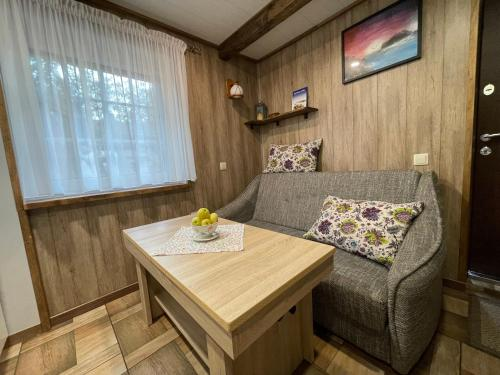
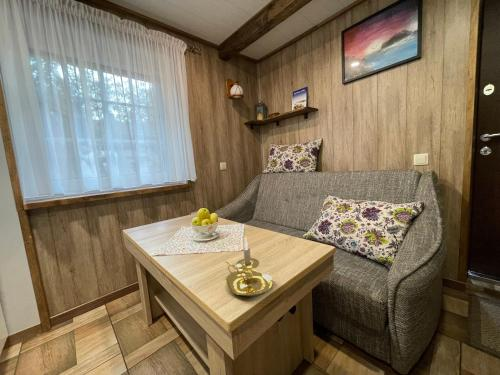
+ candle holder (244, 260)
